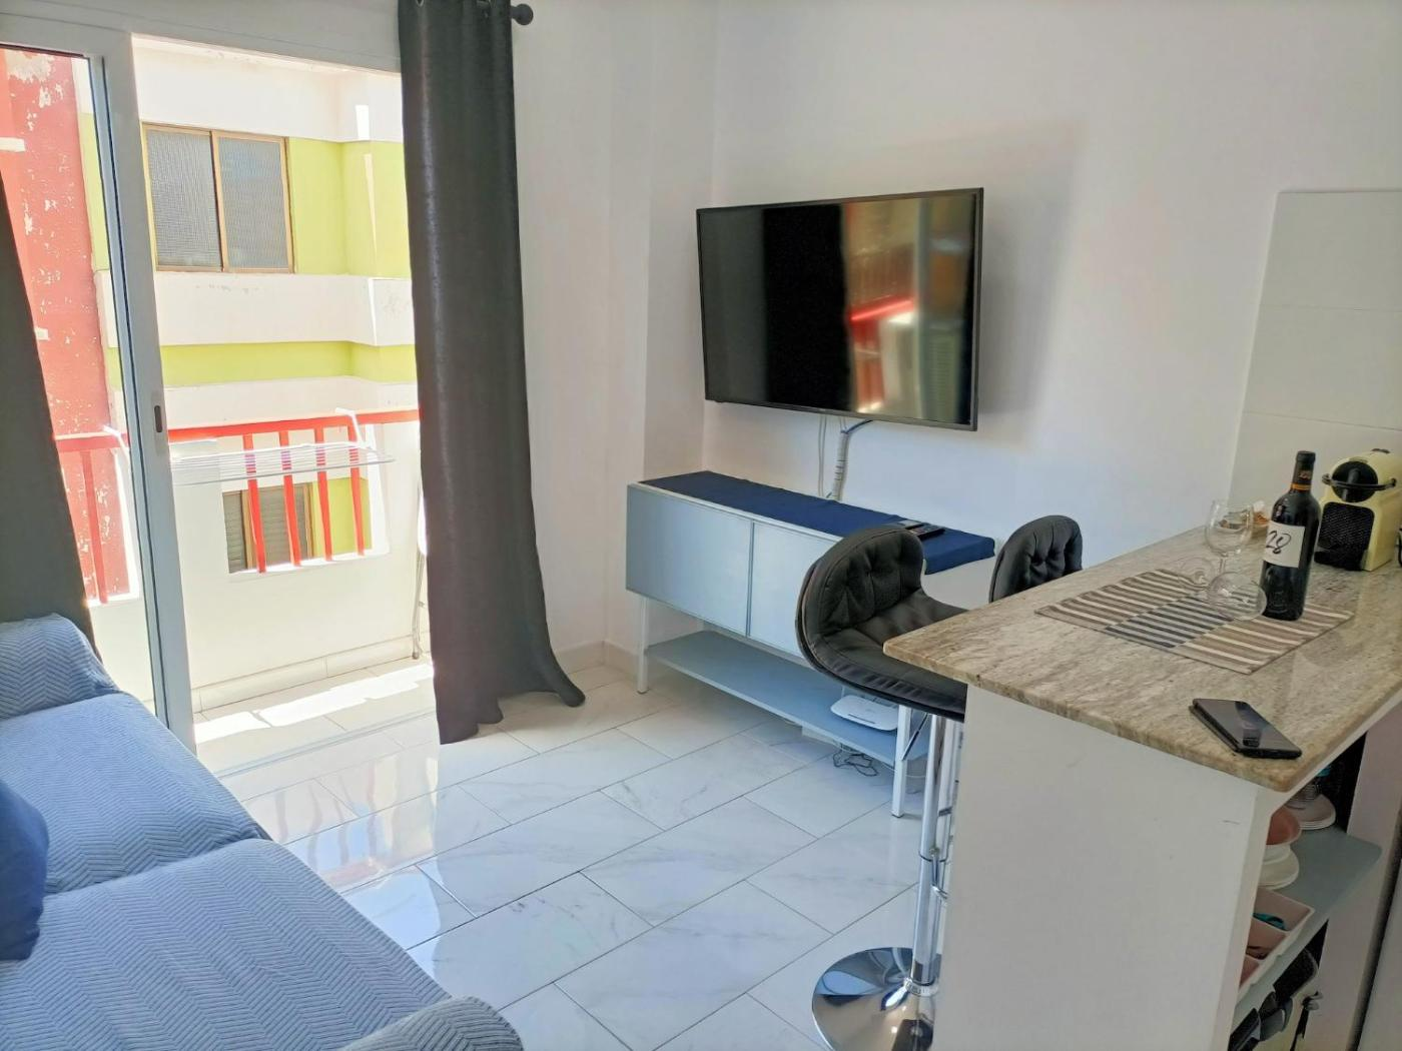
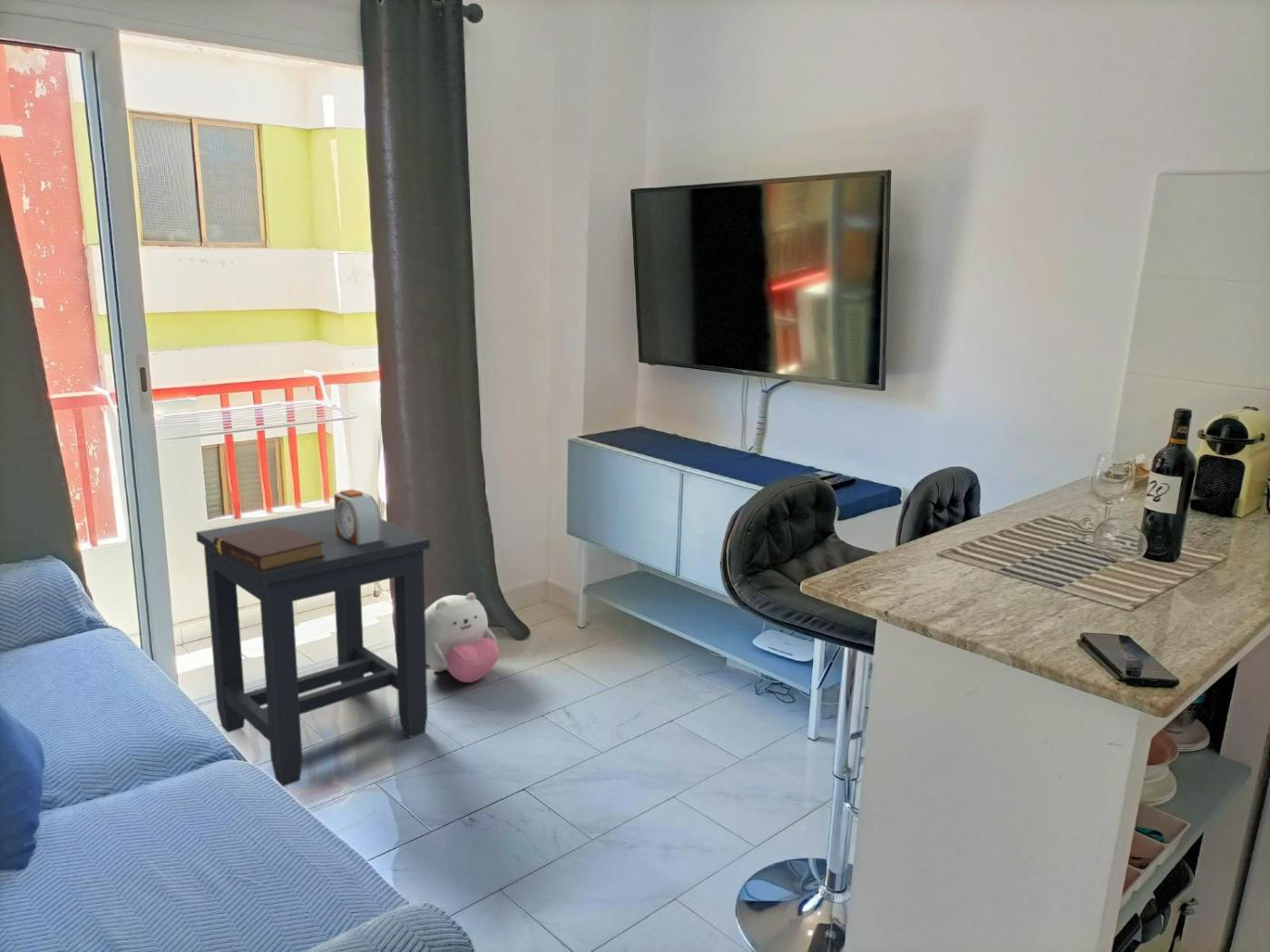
+ side table (337, 635)
+ plush toy (456, 635)
+ book (269, 546)
+ alarm clock (356, 514)
